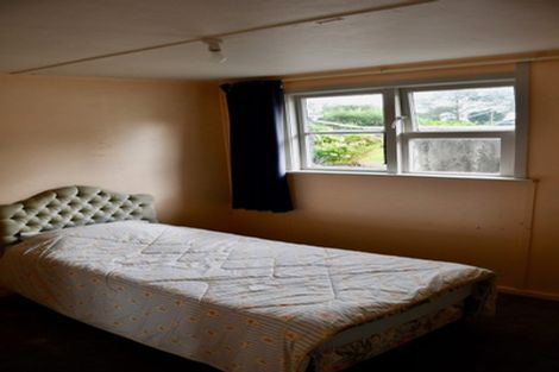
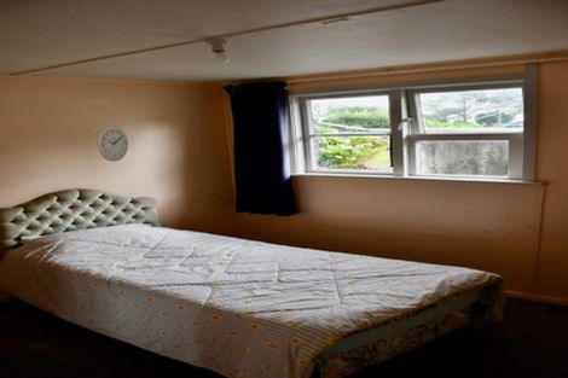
+ wall clock (112, 144)
